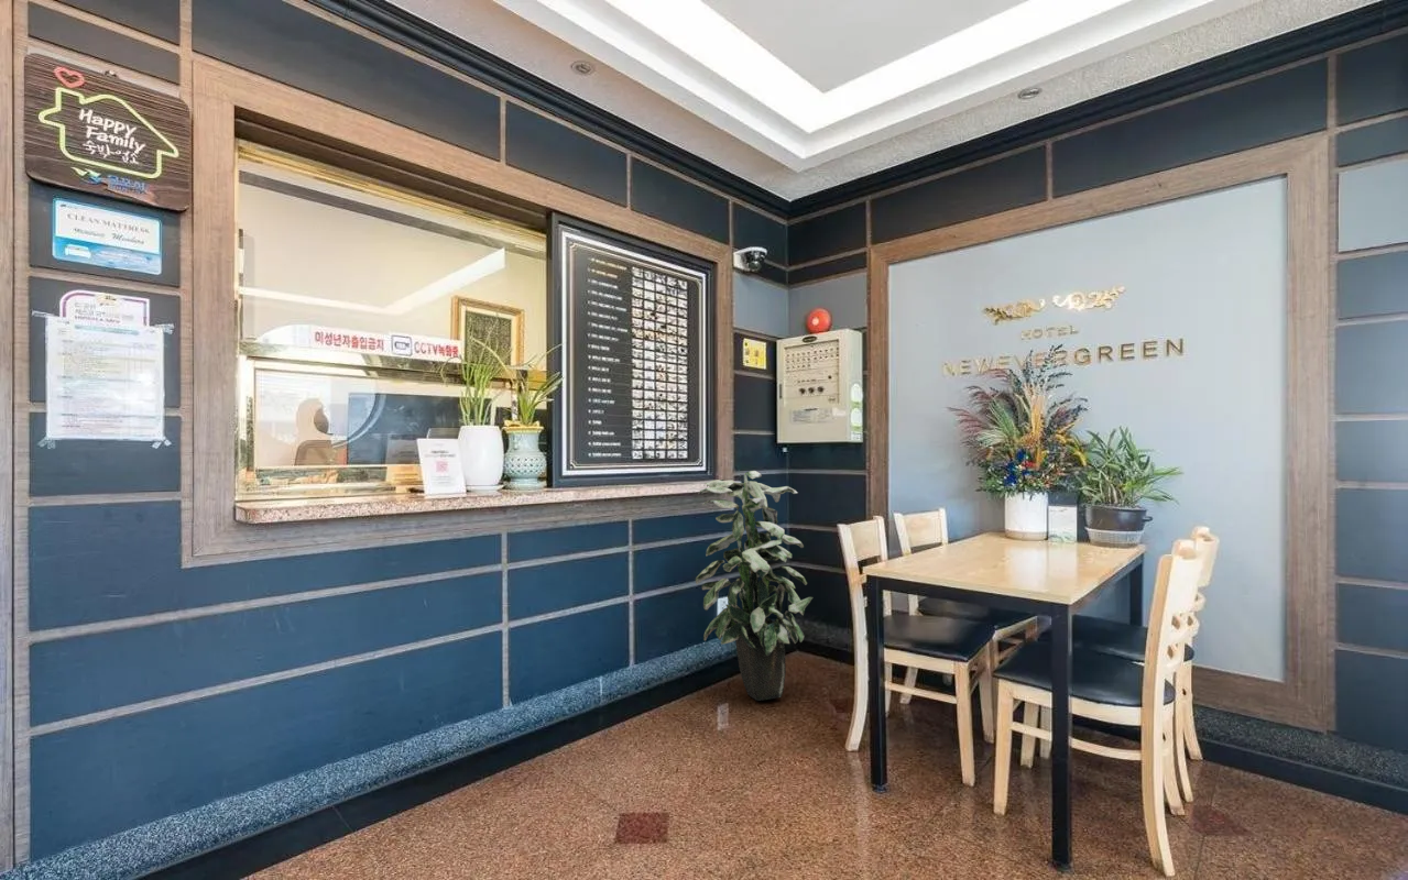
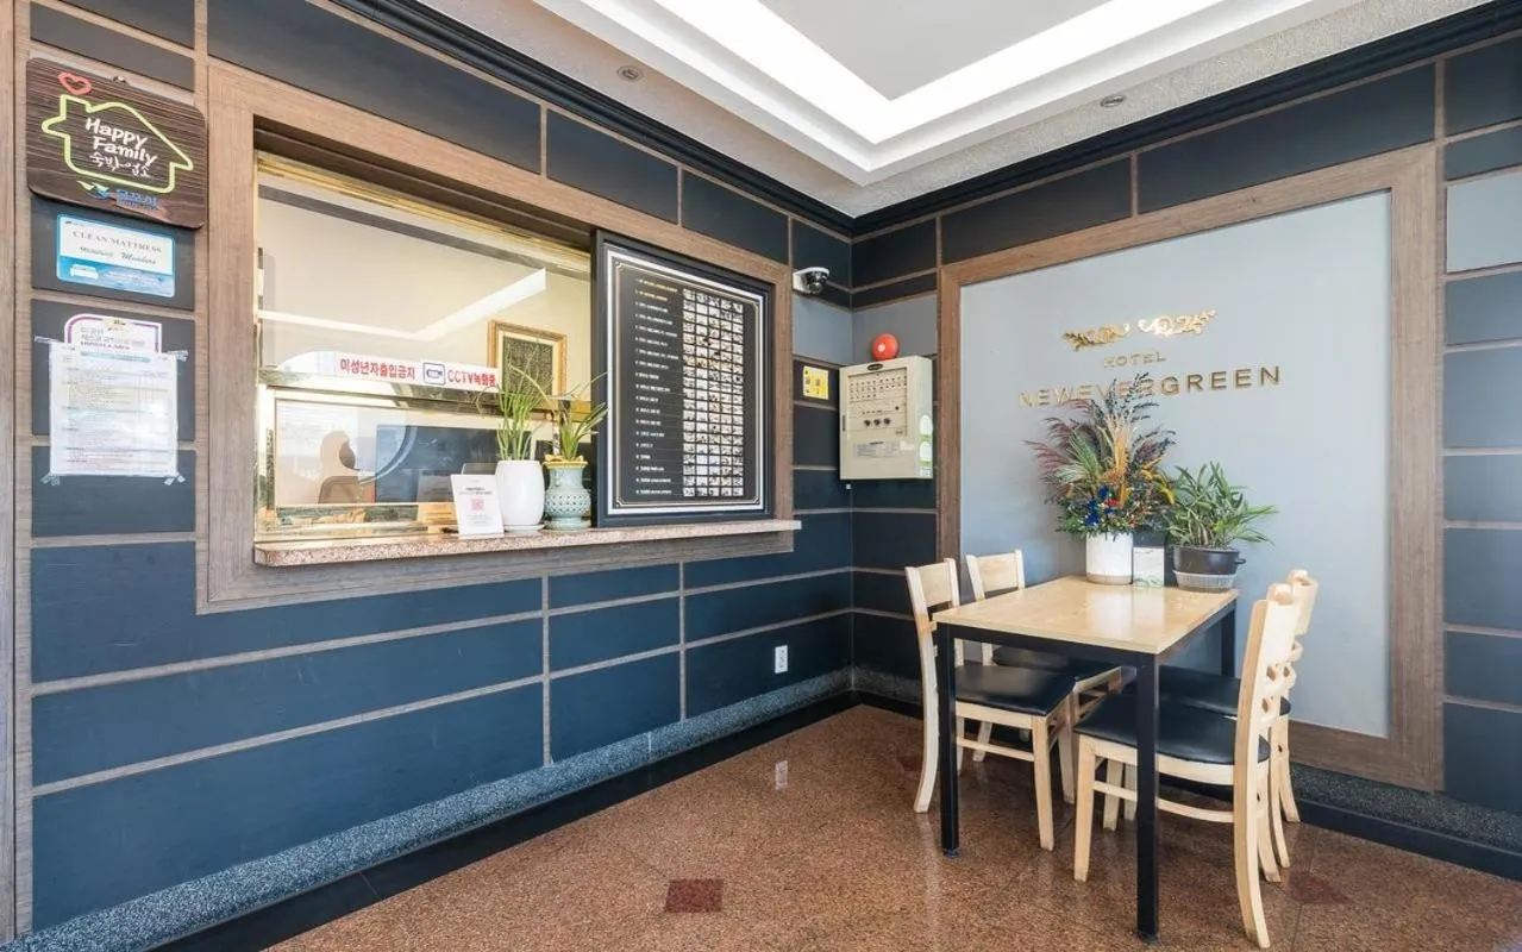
- indoor plant (752, 582)
